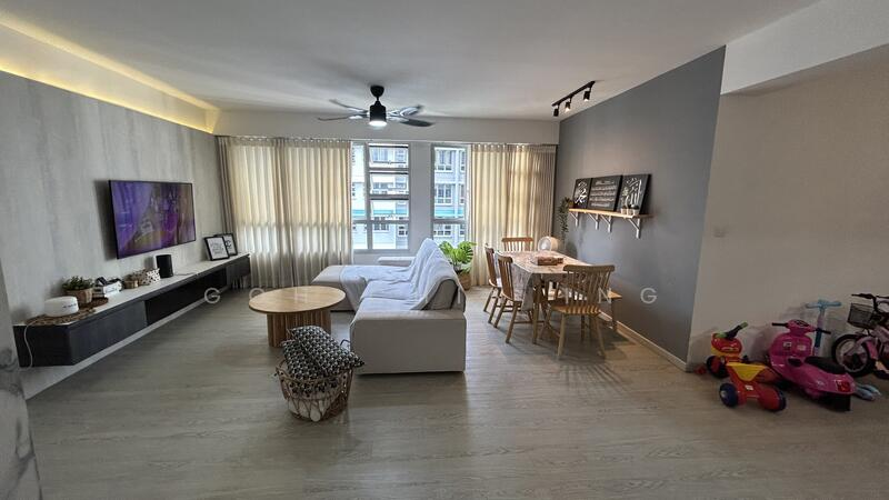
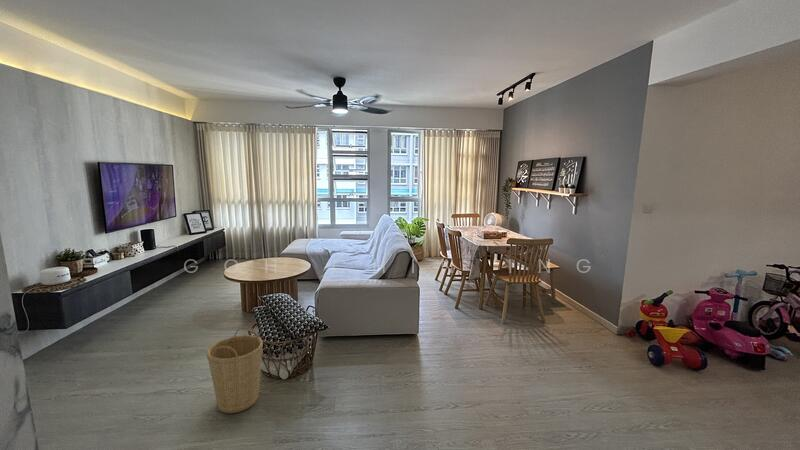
+ basket (236, 368)
